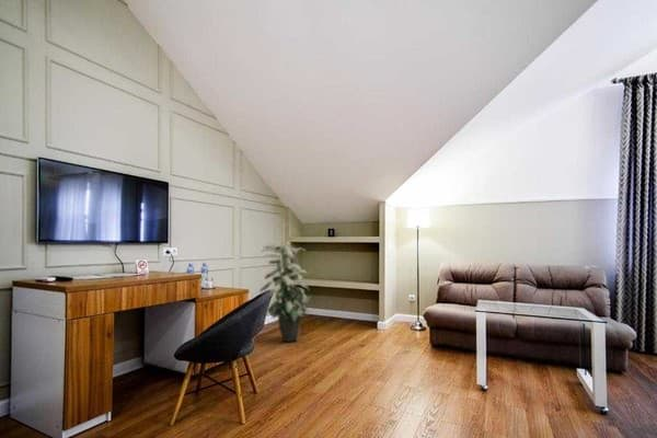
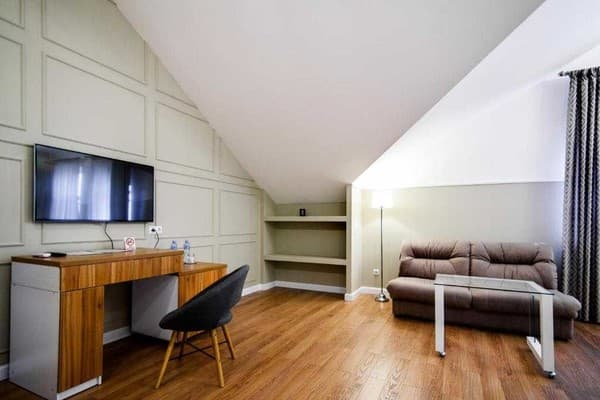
- indoor plant (285, 290)
